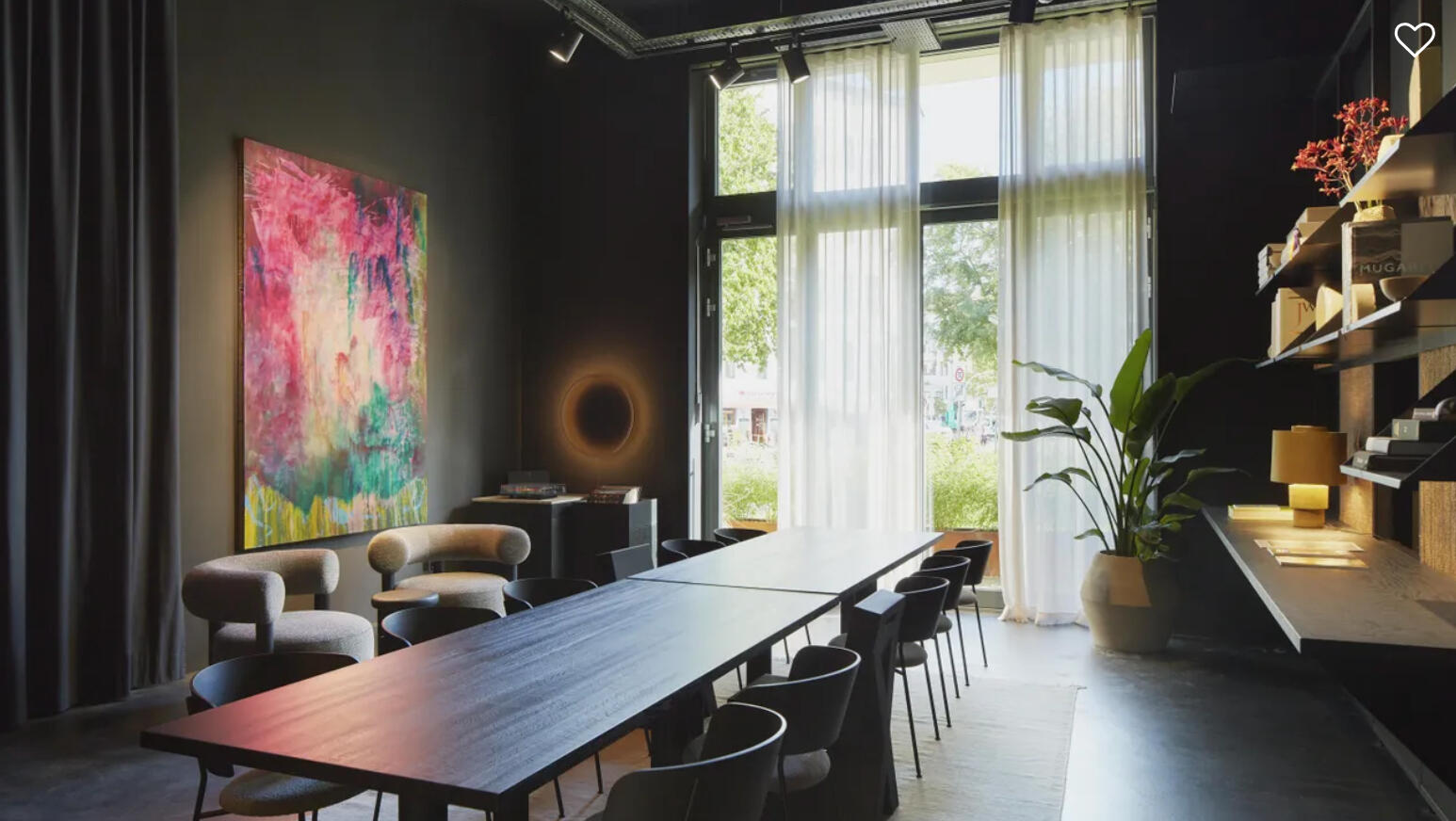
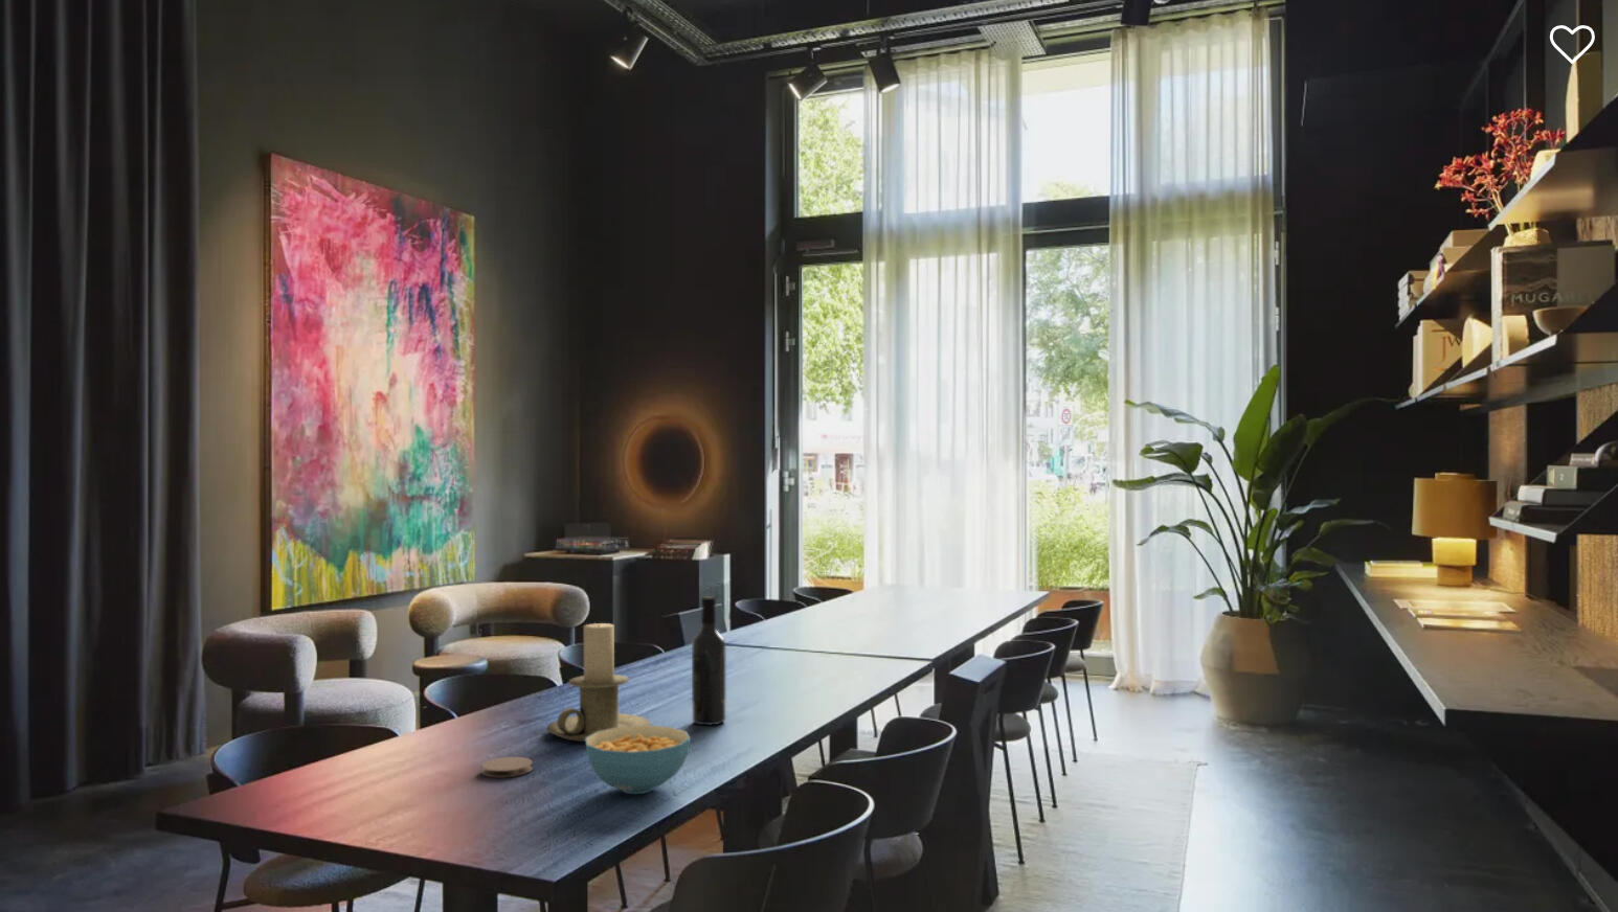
+ candle holder (599, 678)
+ cereal bowl (638, 763)
+ wine bottle (709, 659)
+ coaster (507, 766)
